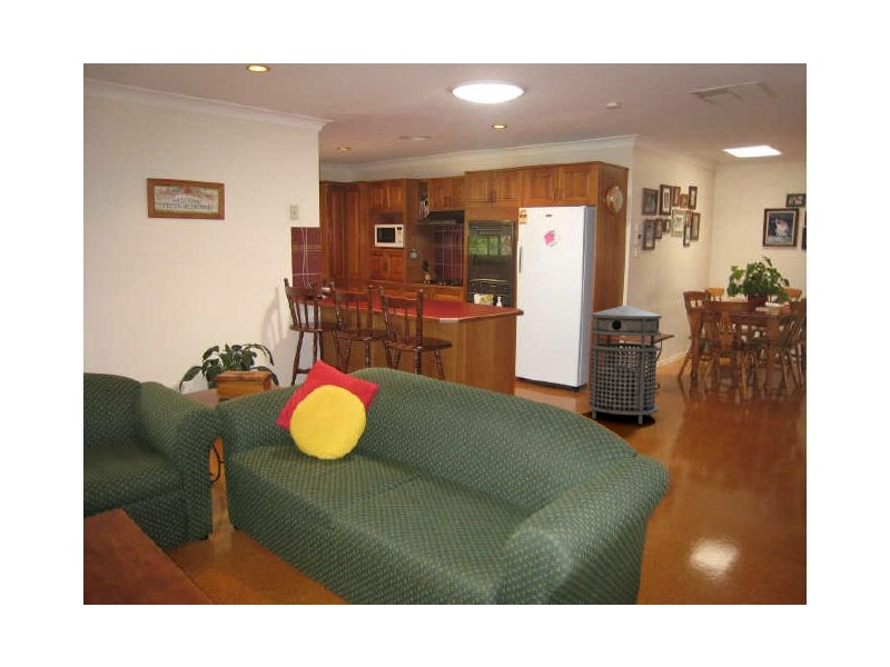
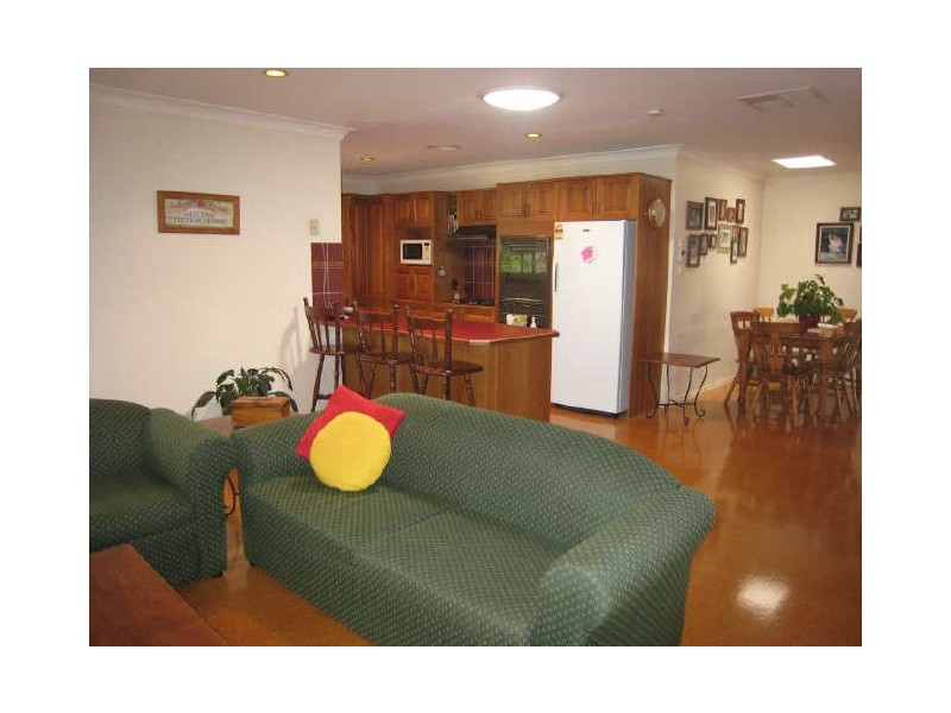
- trash can (624, 360)
